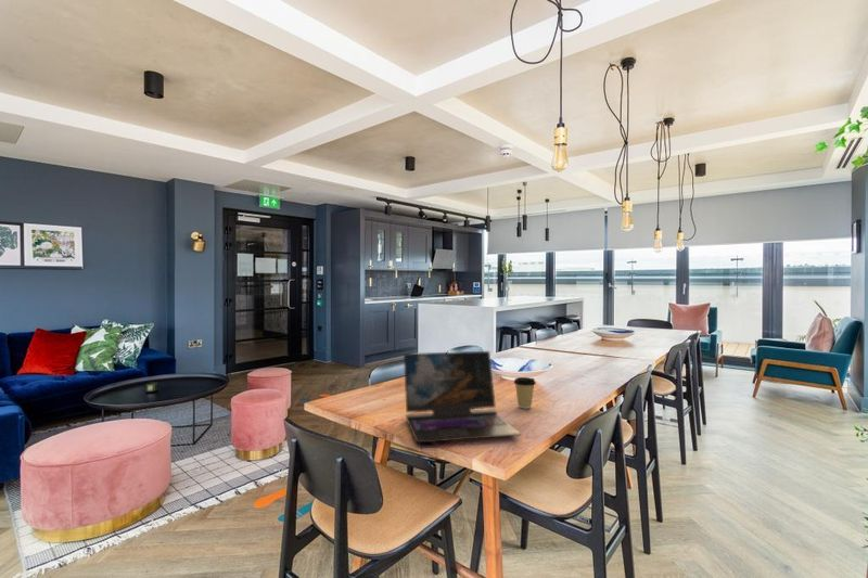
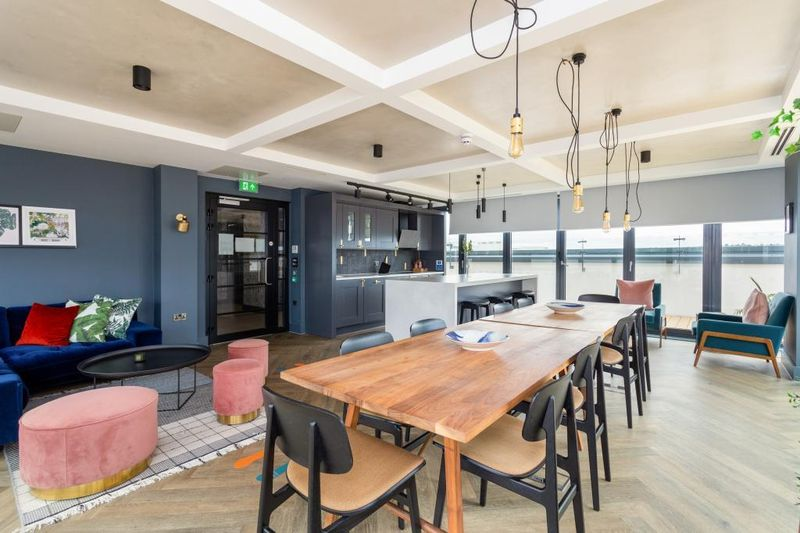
- laptop (457, 393)
- coffee cup (524, 391)
